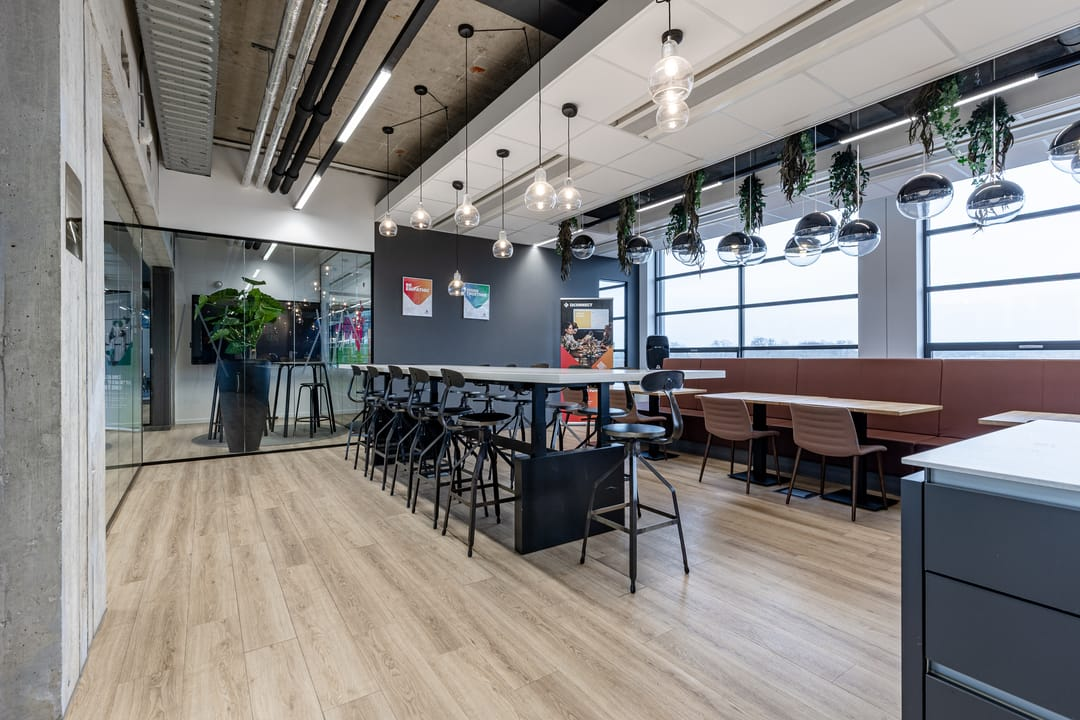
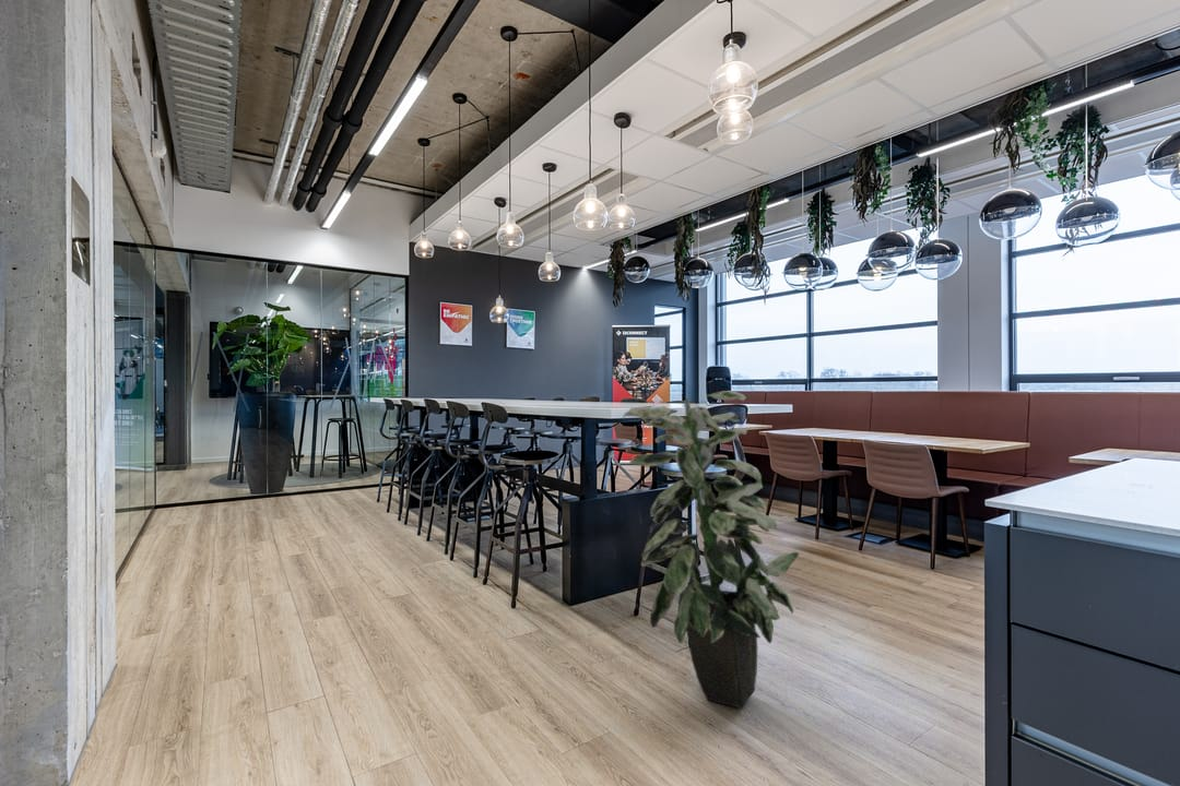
+ indoor plant (710, 544)
